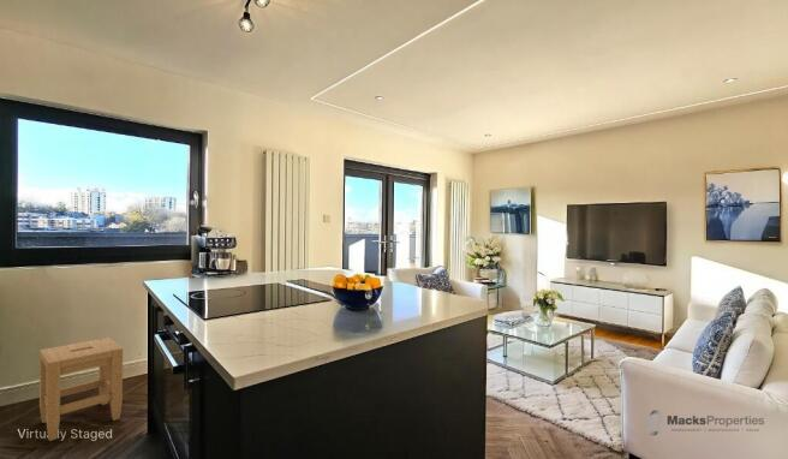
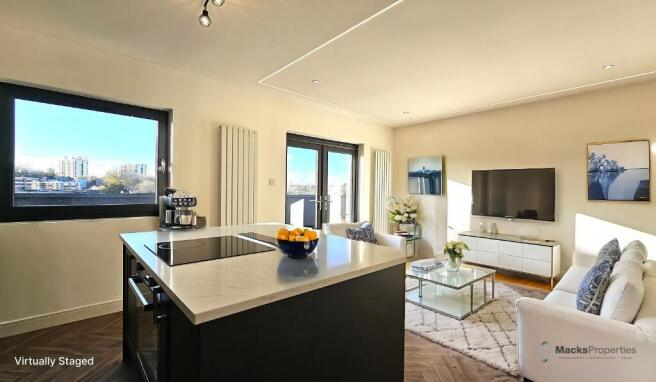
- stool (80, 385)
